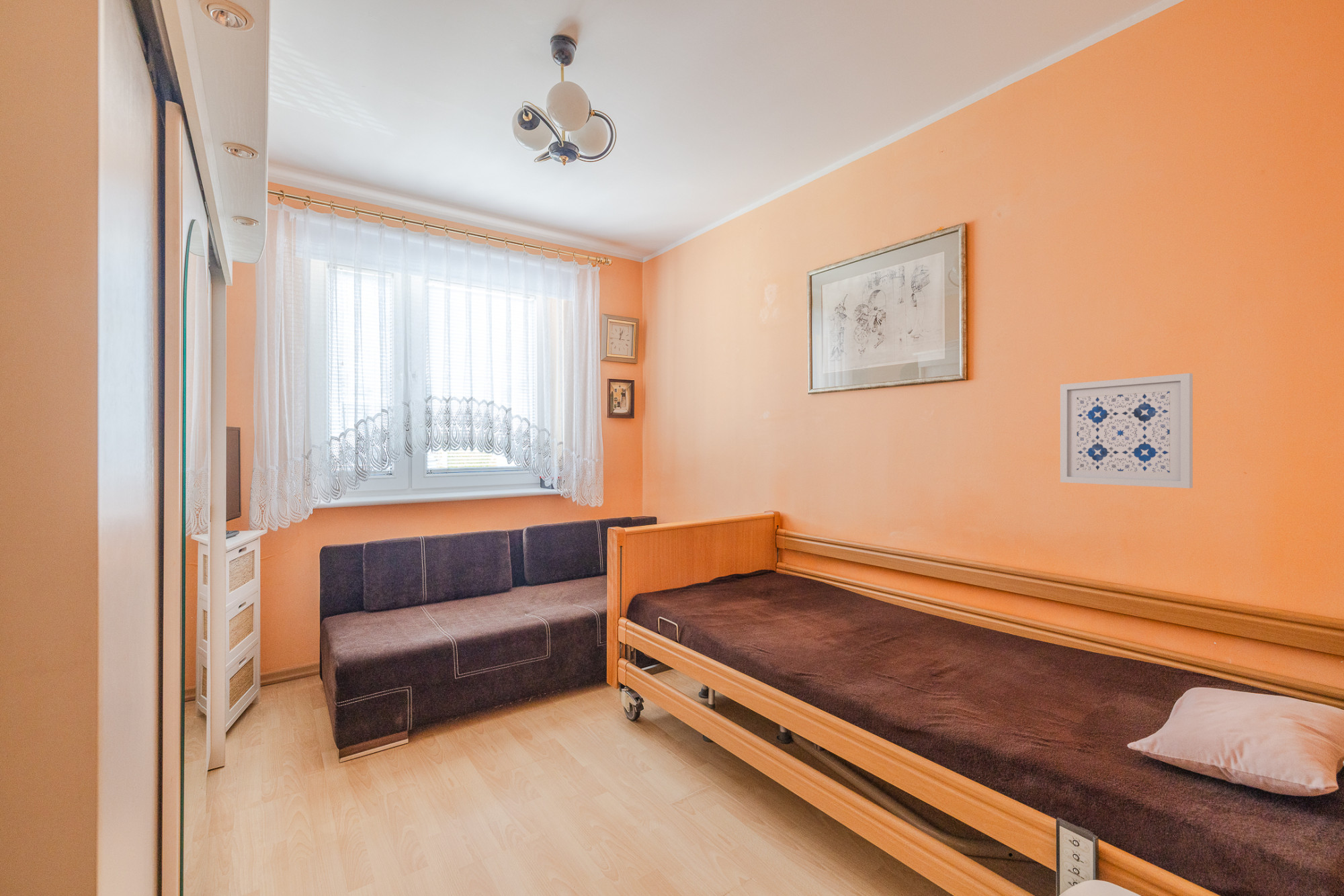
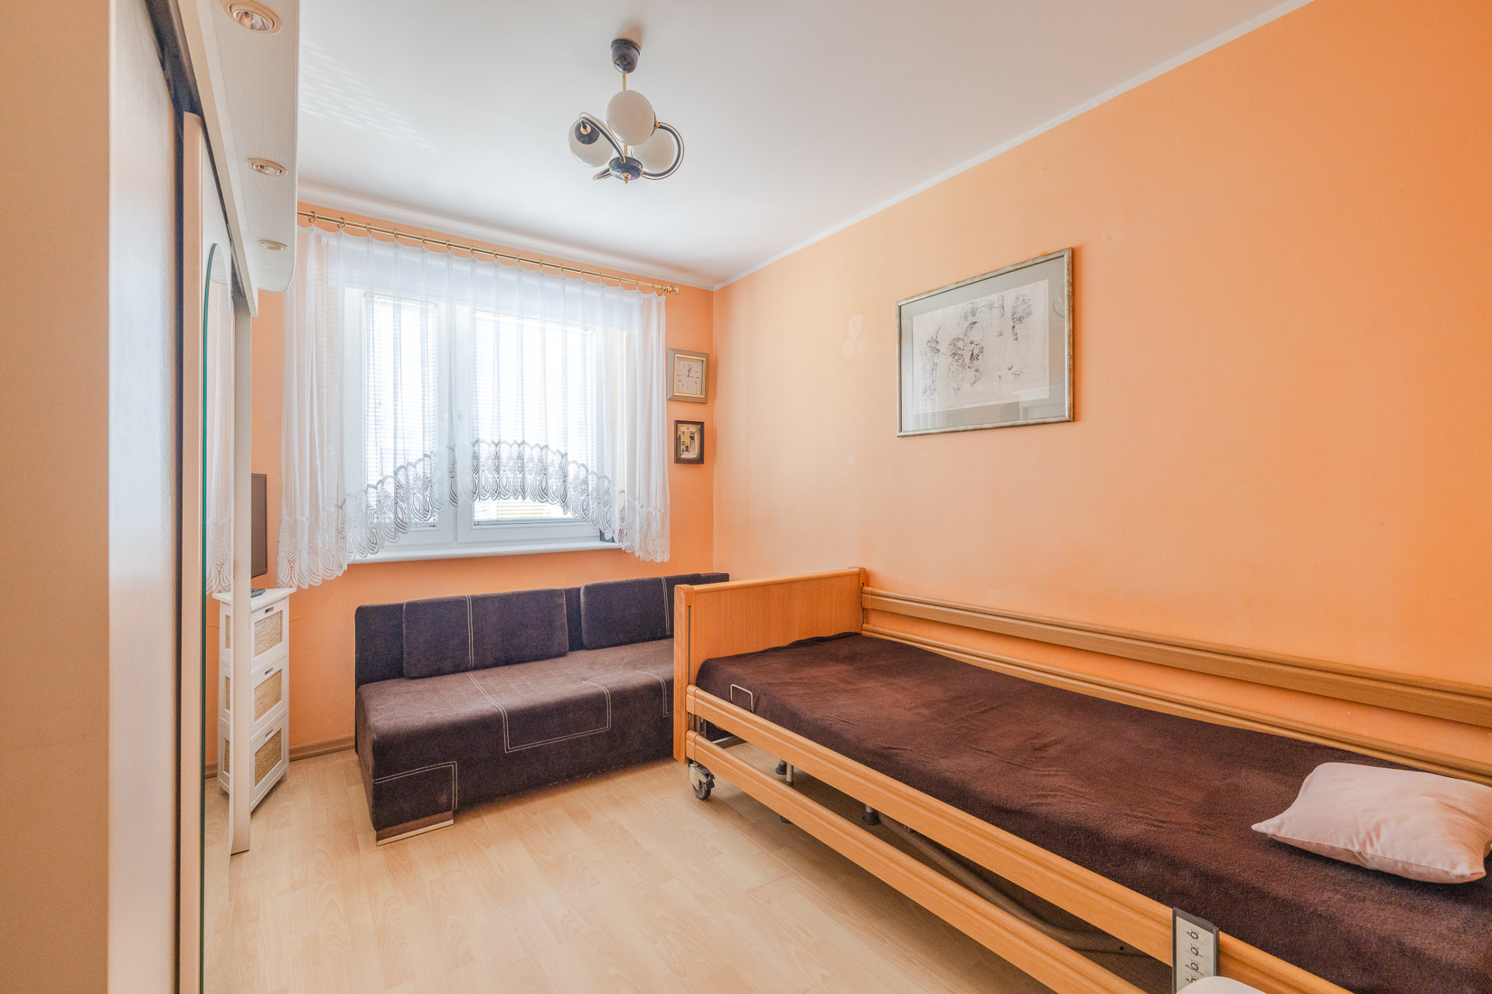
- wall art (1121, 432)
